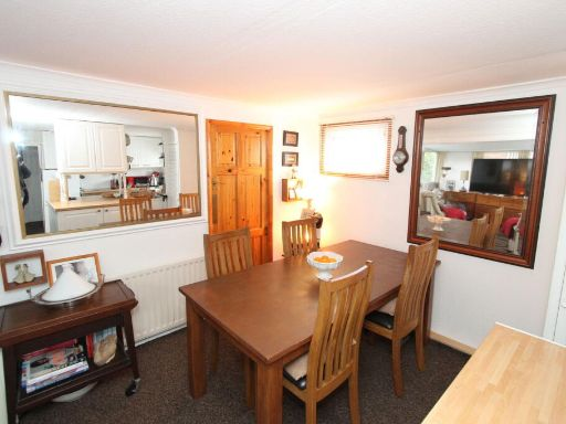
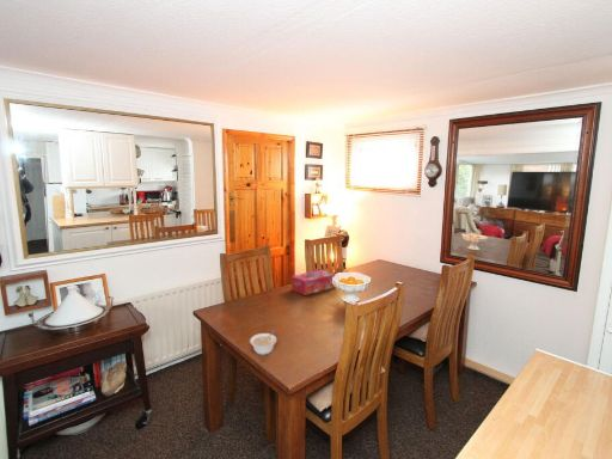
+ tissue box (313, 281)
+ legume (263, 343)
